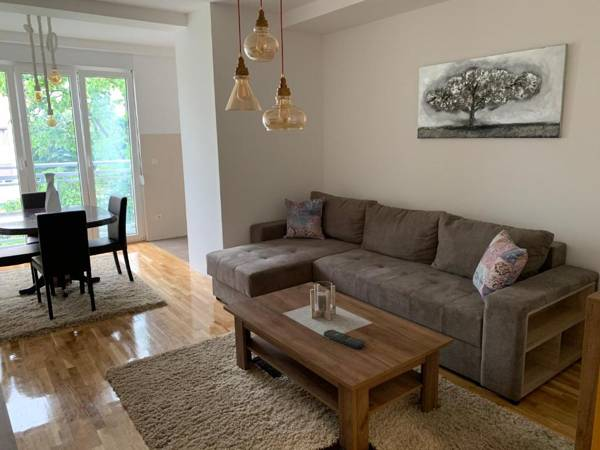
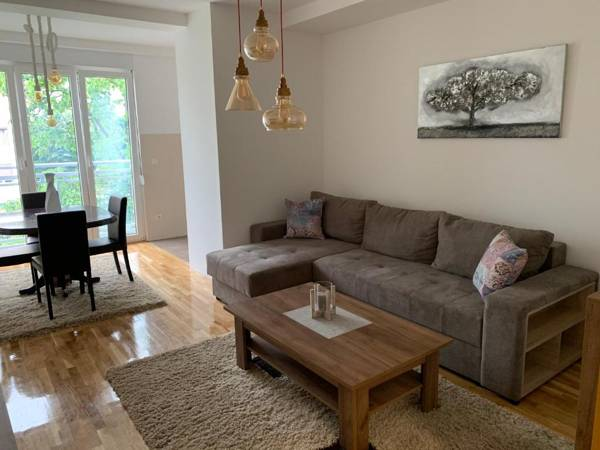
- remote control (343, 338)
